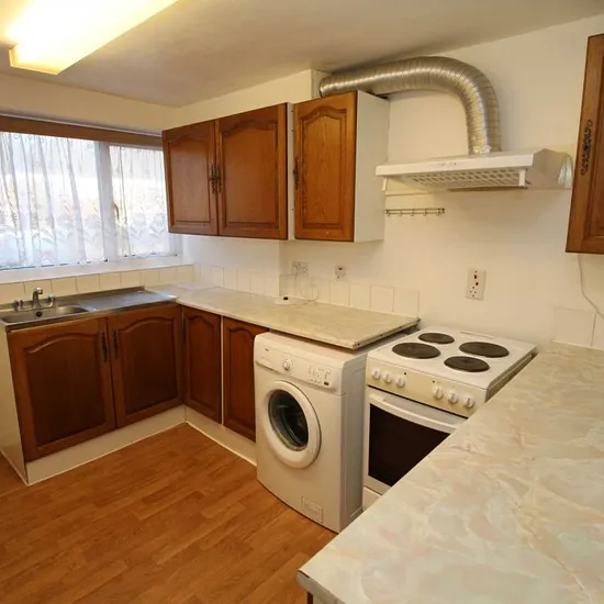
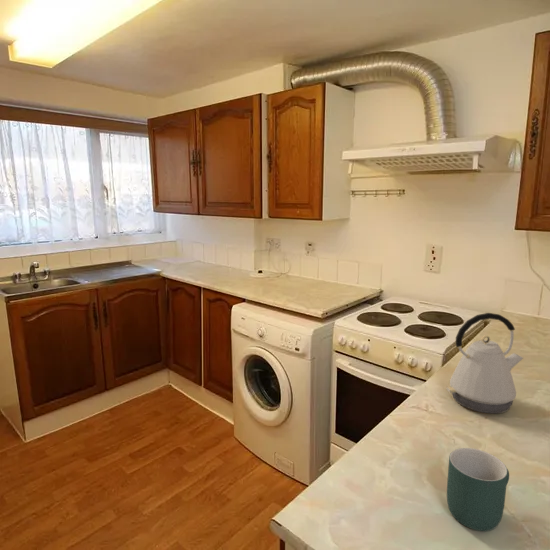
+ mug (478, 484)
+ kettle (486, 358)
